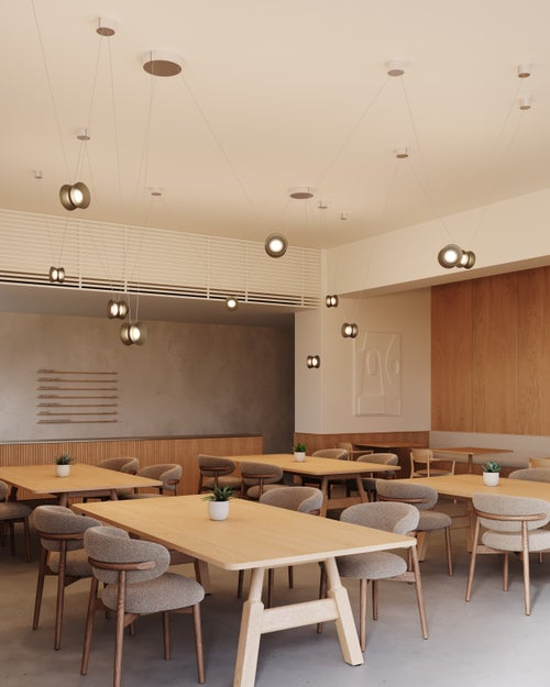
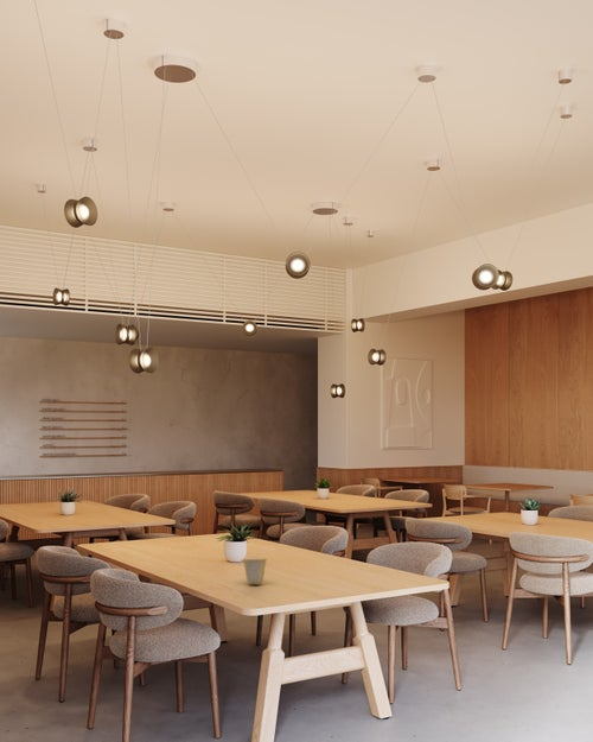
+ cup (254, 570)
